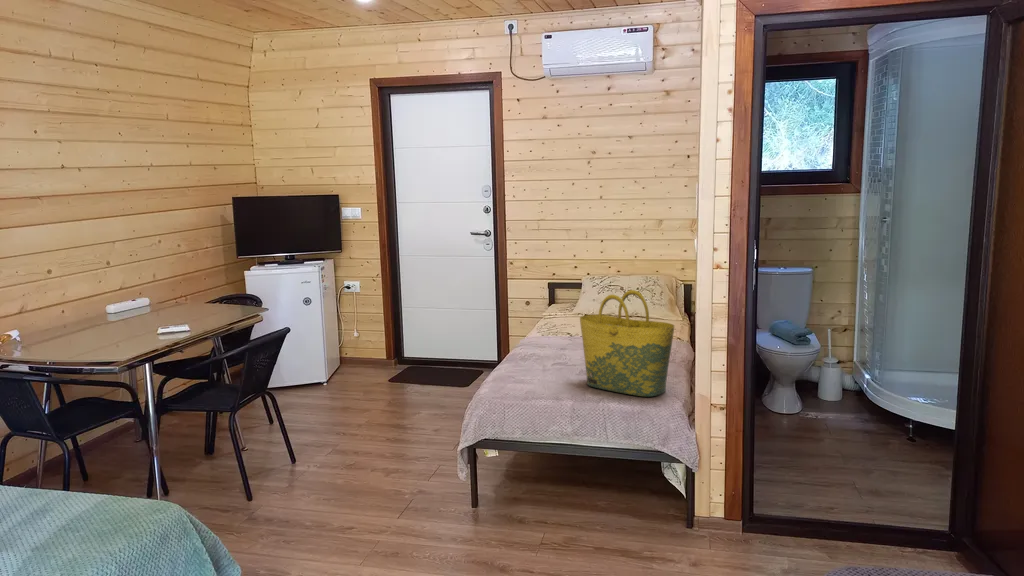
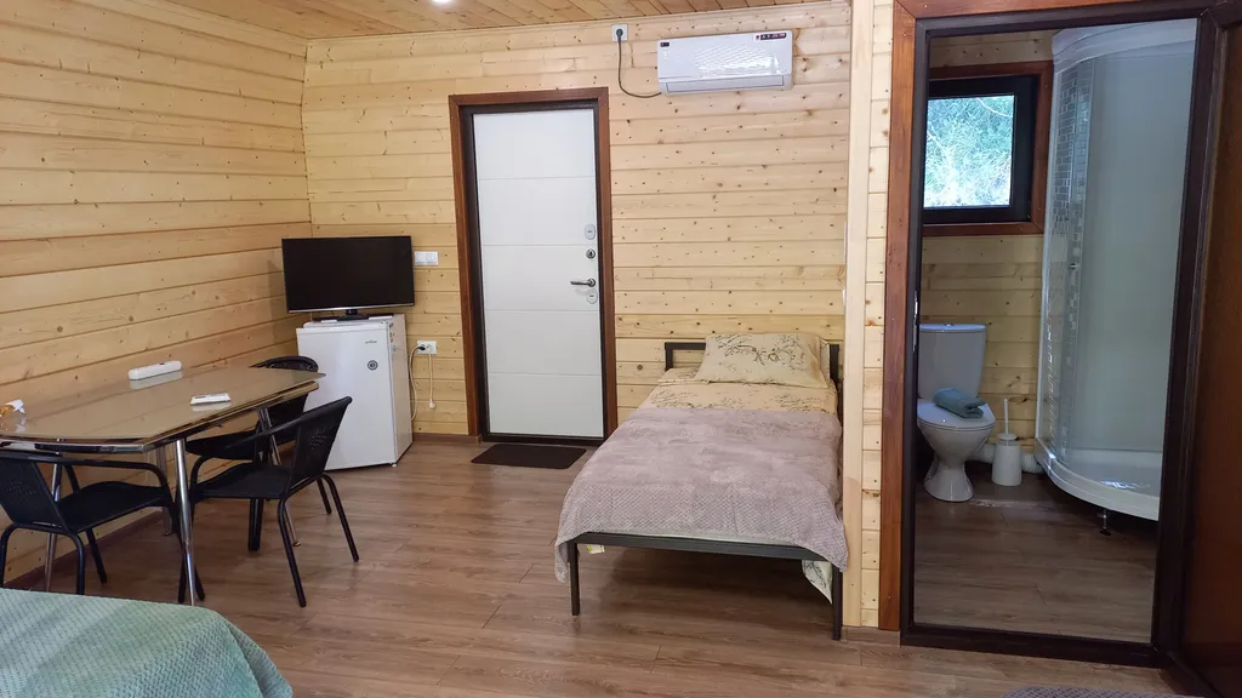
- tote bag (624, 340)
